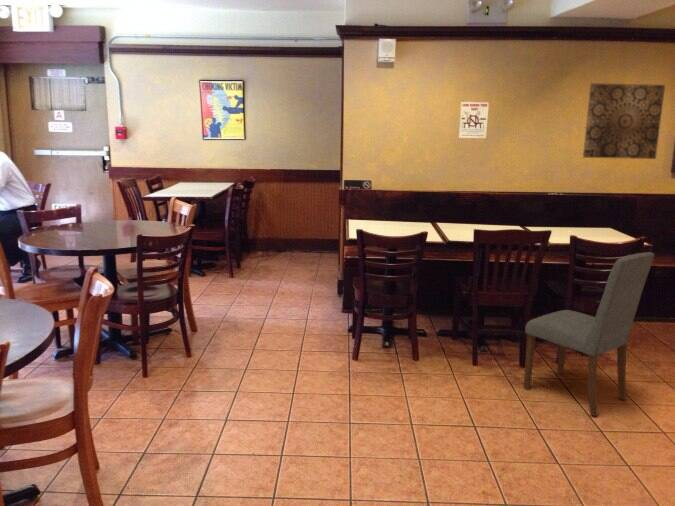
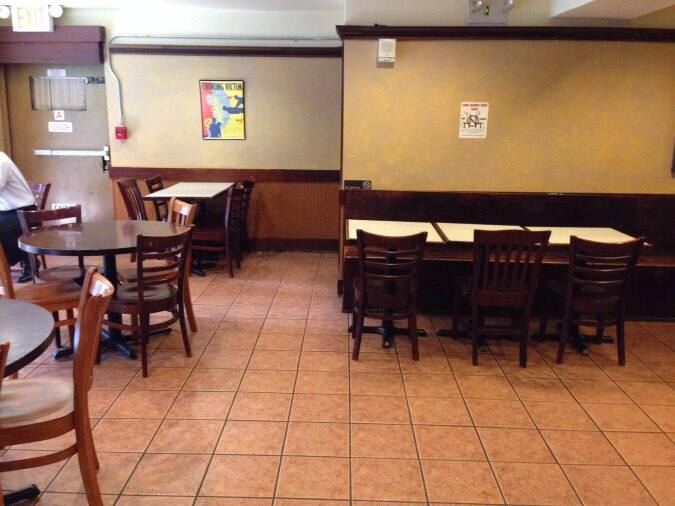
- dining chair (585, 322)
- wall art (623, 121)
